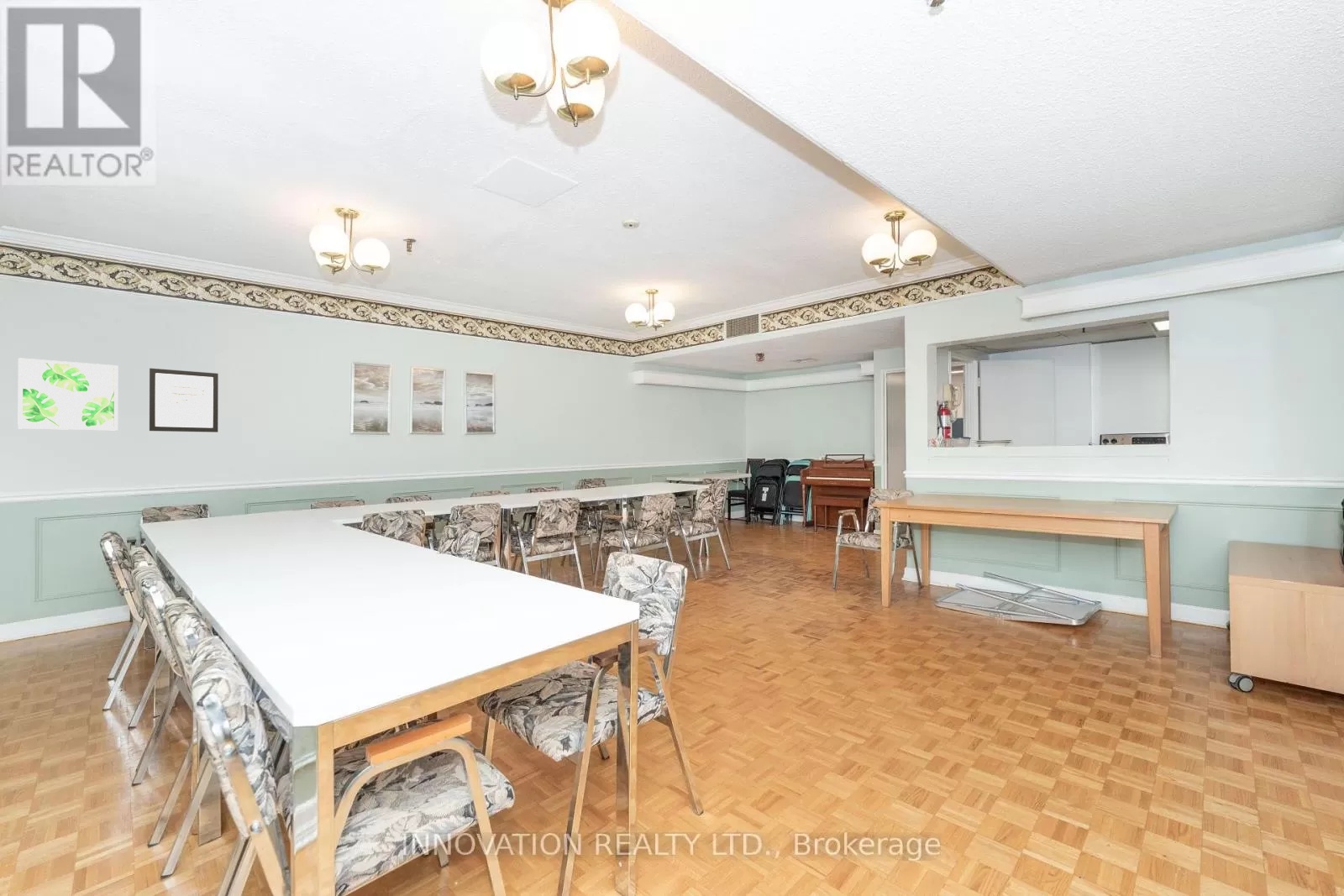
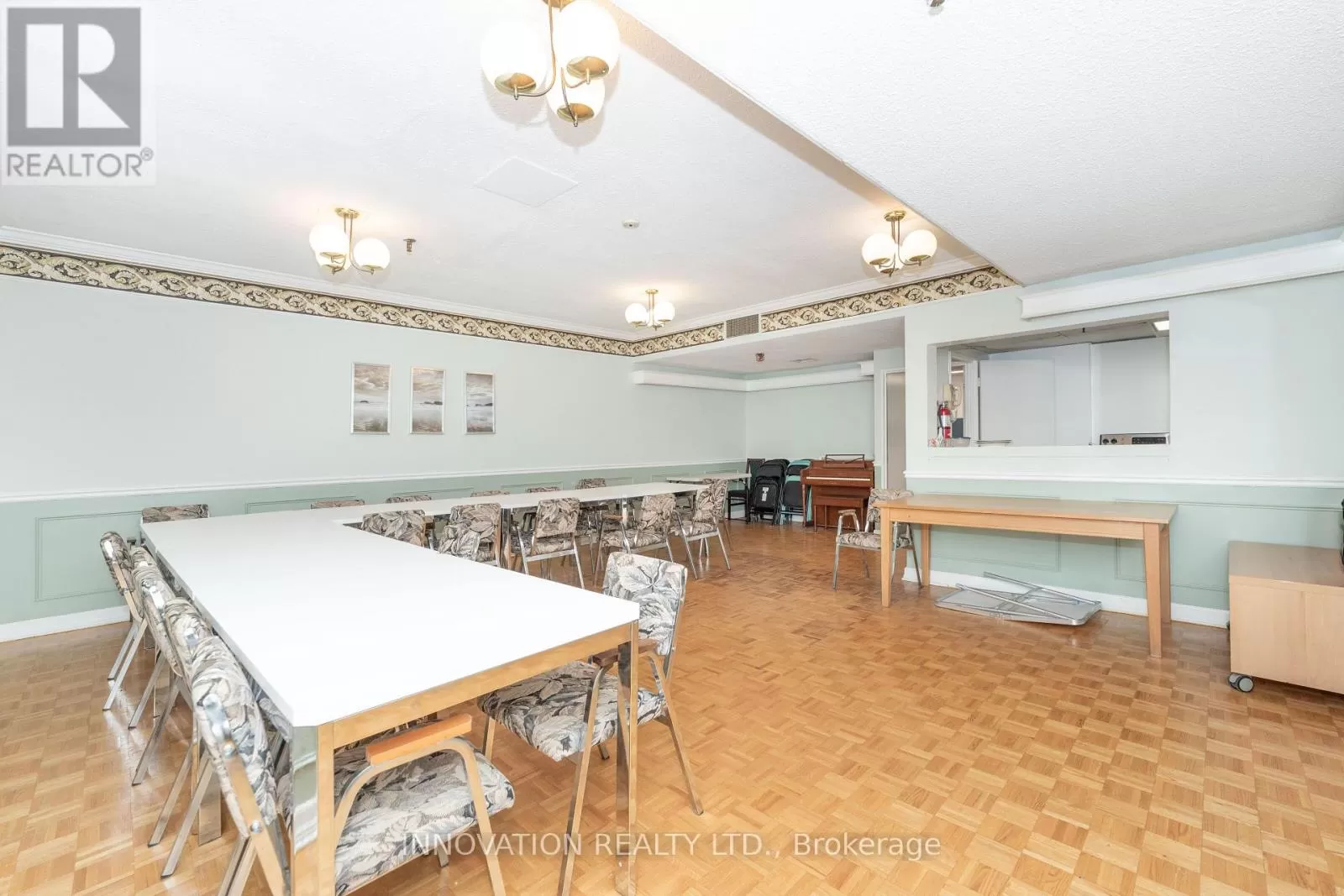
- wall art (70, 396)
- wall art (185, 401)
